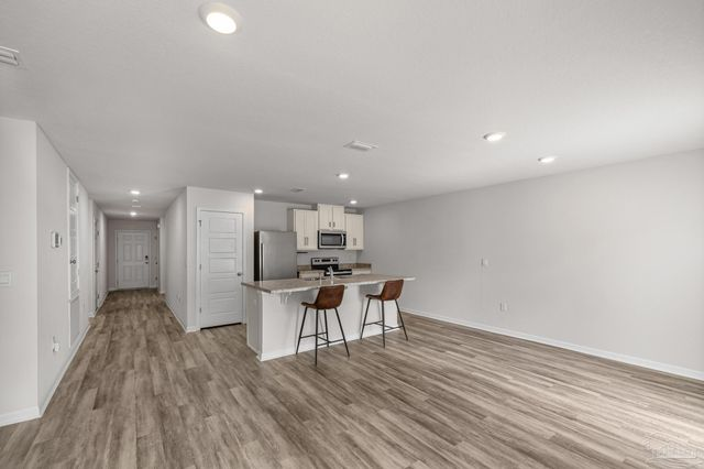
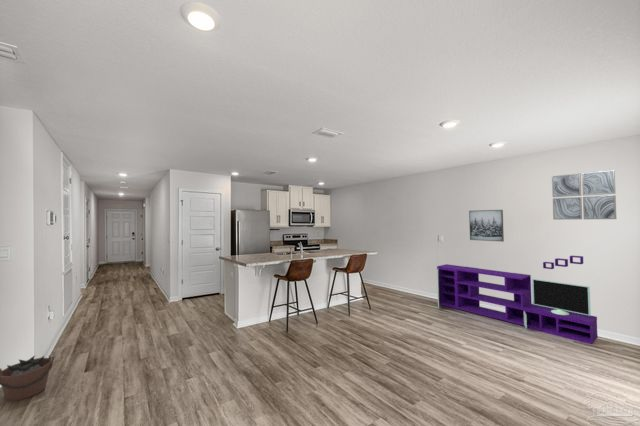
+ media console (499, 286)
+ bucket (26, 375)
+ wall art (583, 195)
+ wall art (485, 225)
